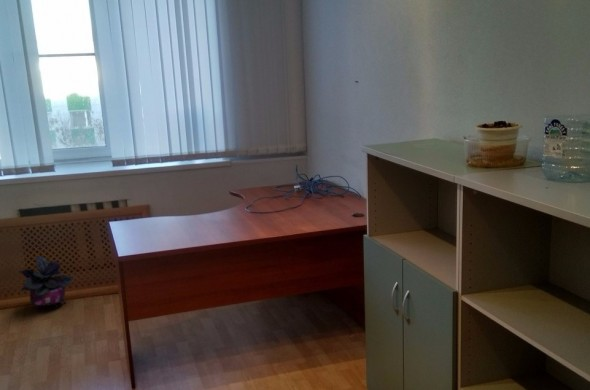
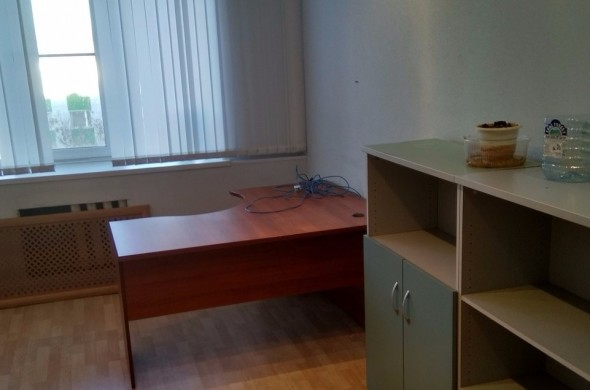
- potted plant (46, 282)
